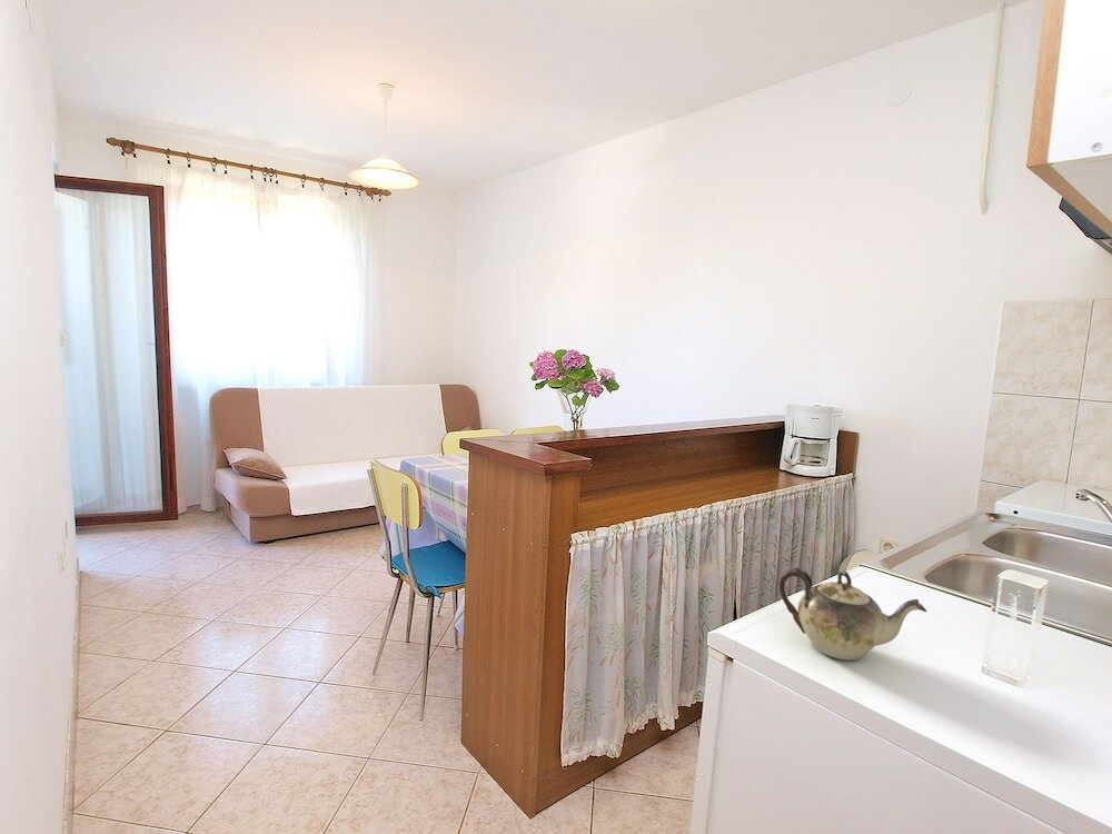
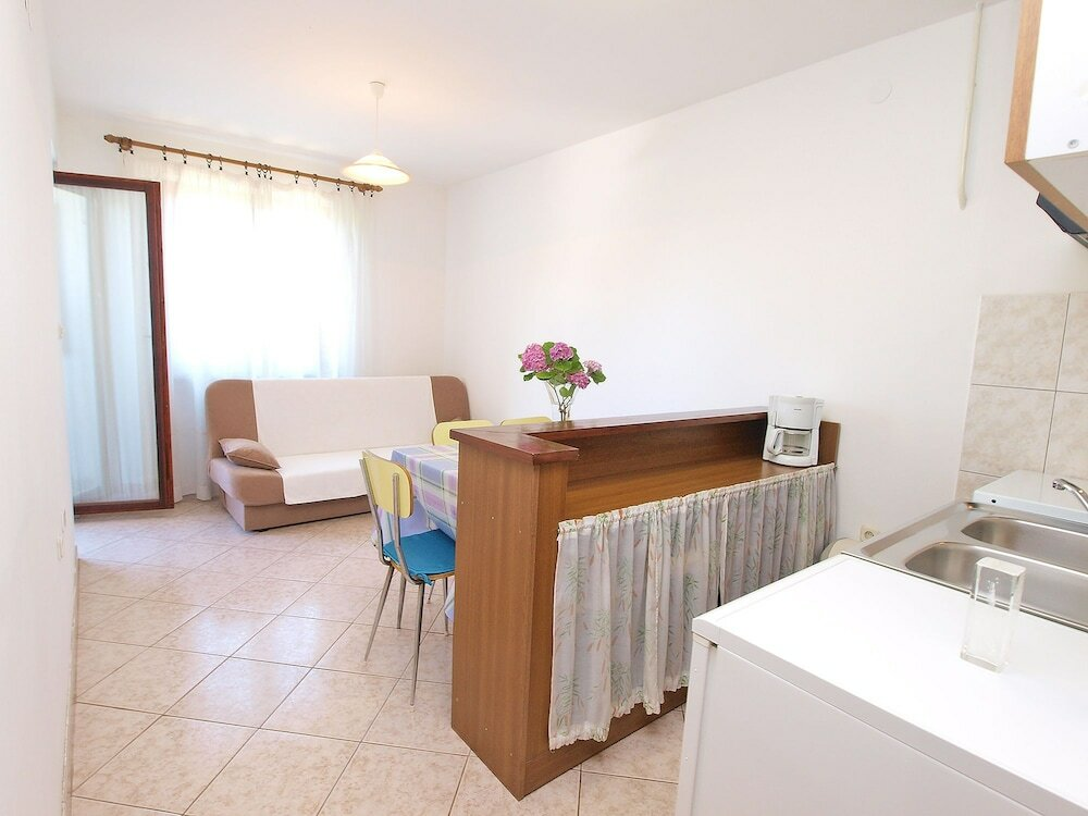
- teapot (847, 612)
